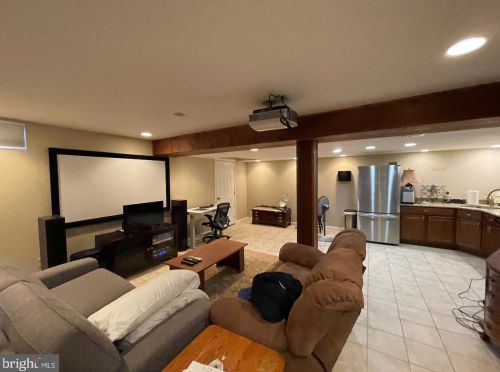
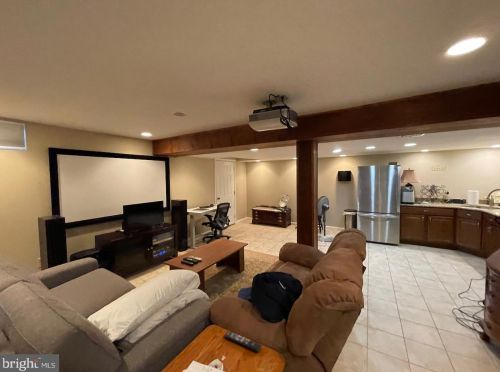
+ remote control (242, 340)
